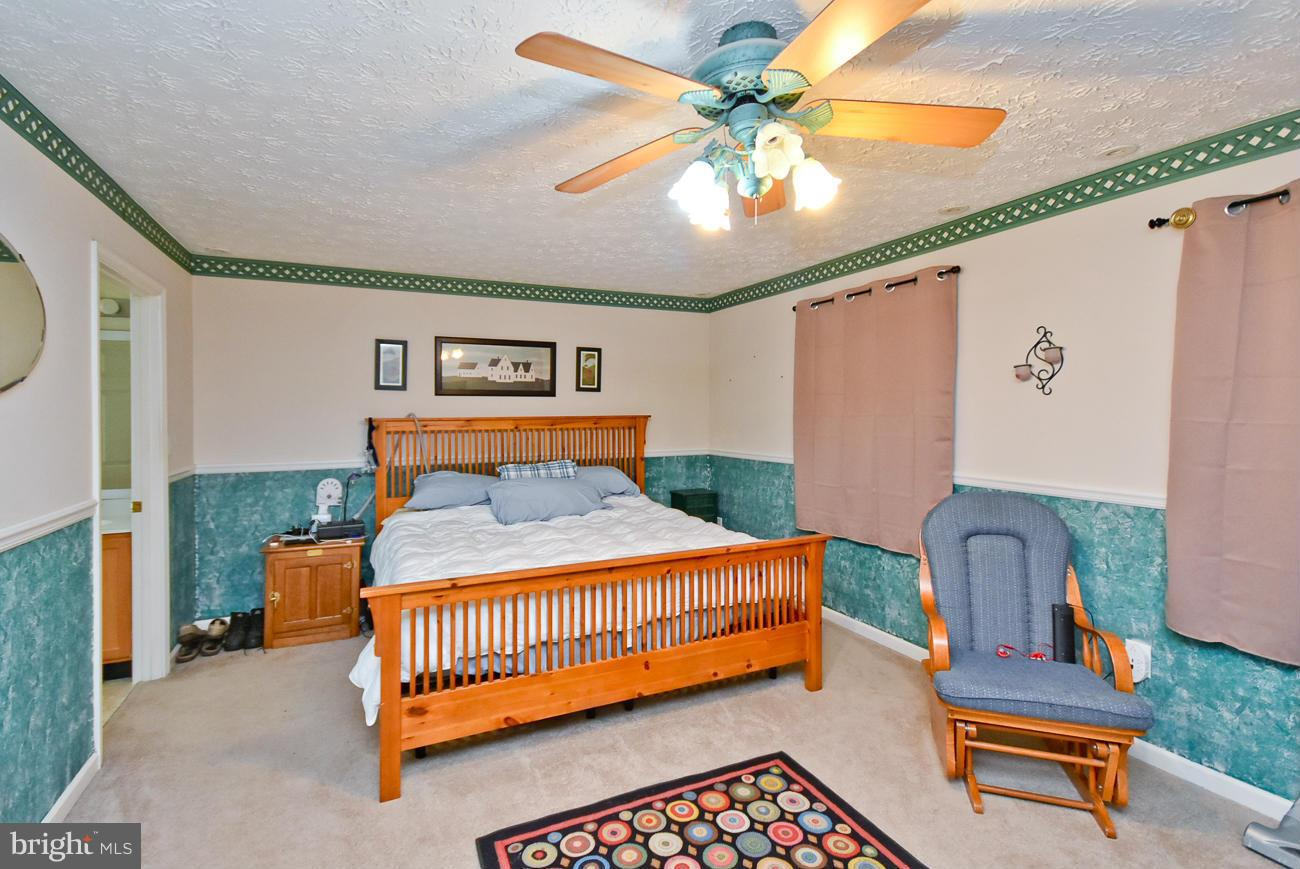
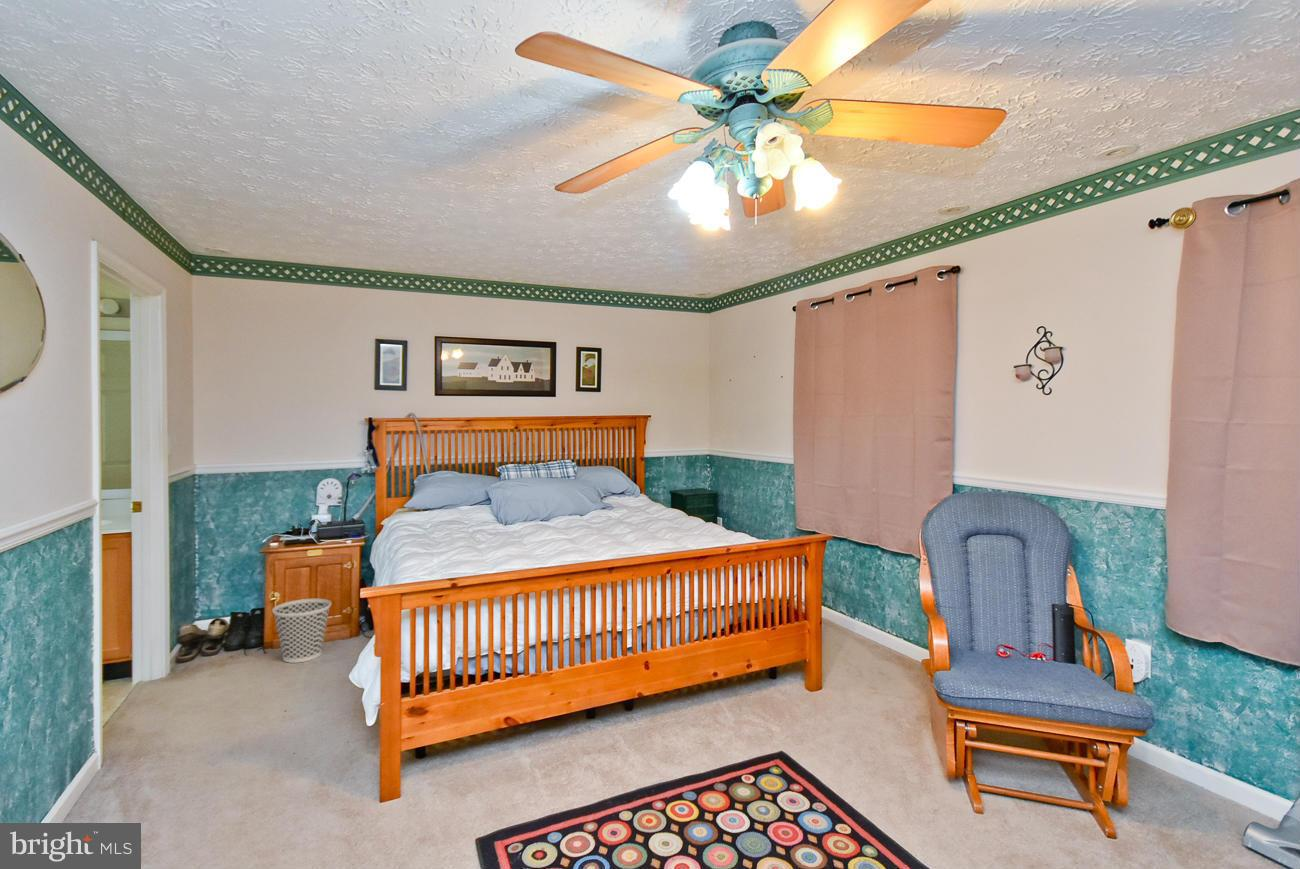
+ wastebasket (302, 631)
